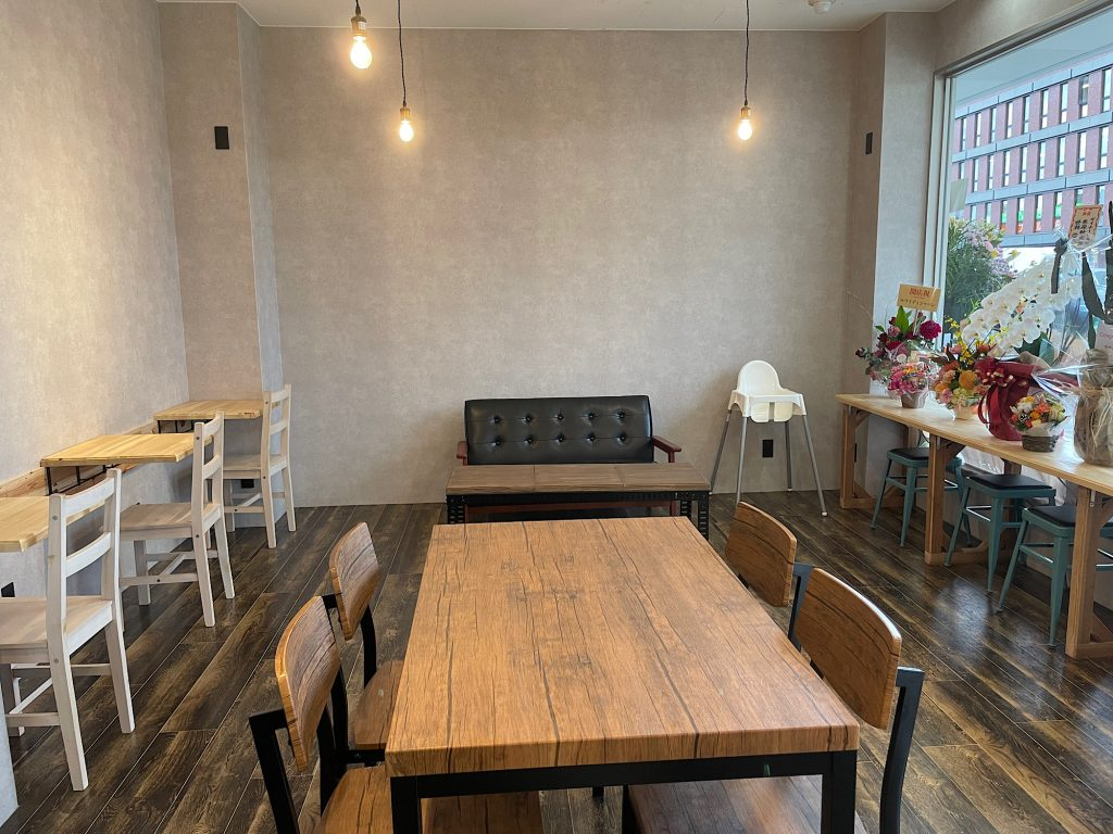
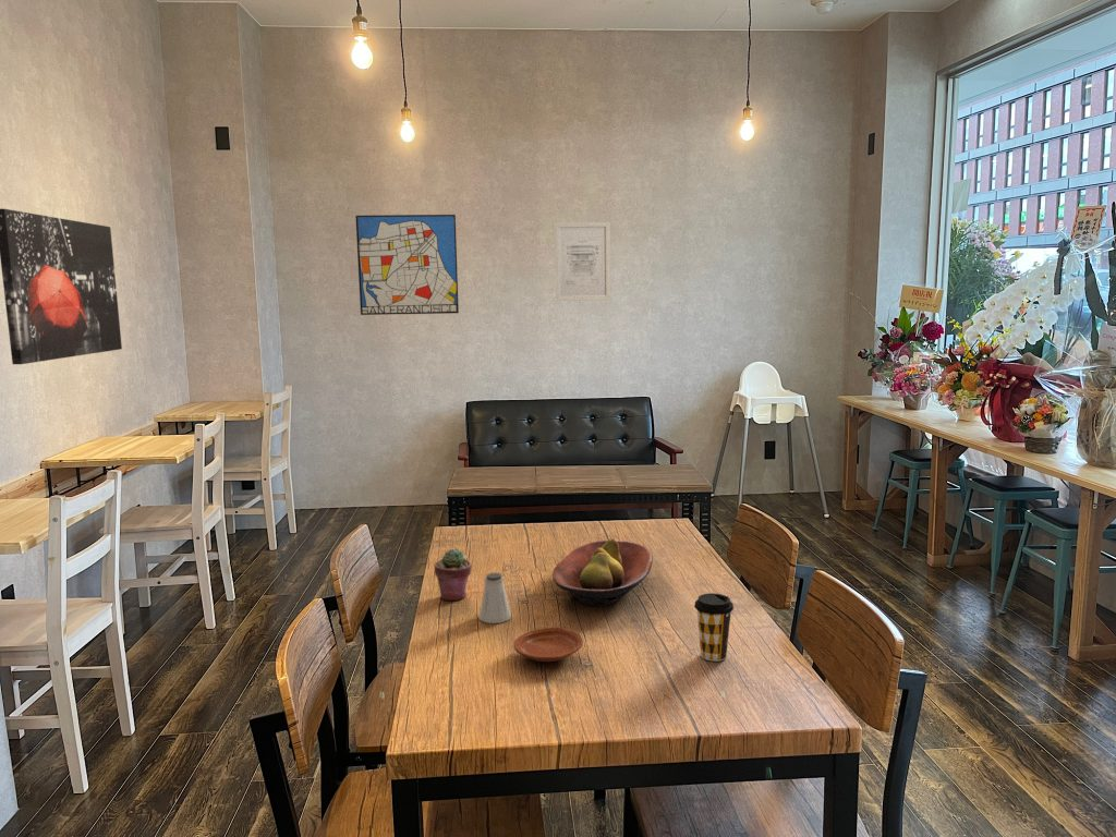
+ wall art (582, 262)
+ plate (548, 647)
+ wall art (66, 288)
+ potted succulent (452, 572)
+ coffee cup (713, 627)
+ fruit bowl (604, 566)
+ saltshaker (494, 596)
+ wall art (408, 265)
